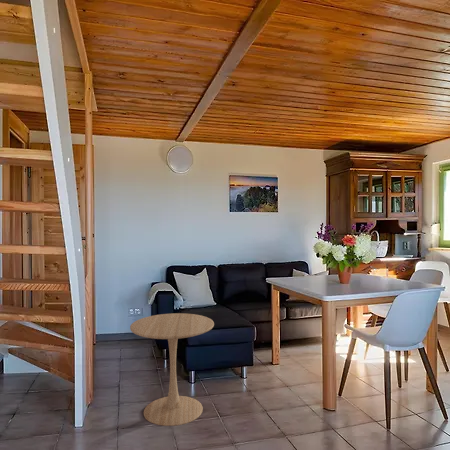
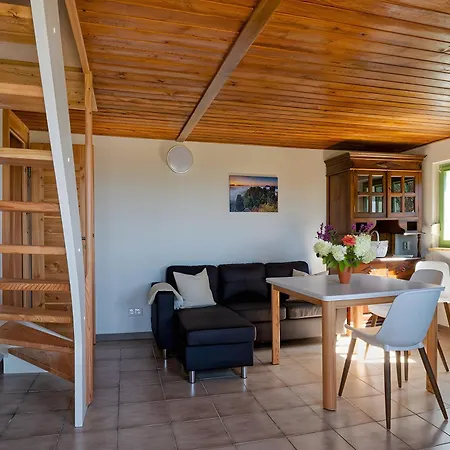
- side table (173, 367)
